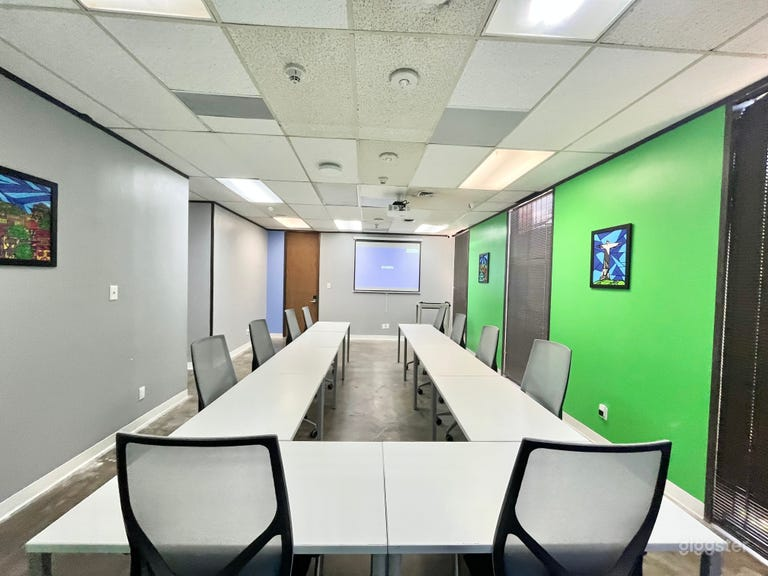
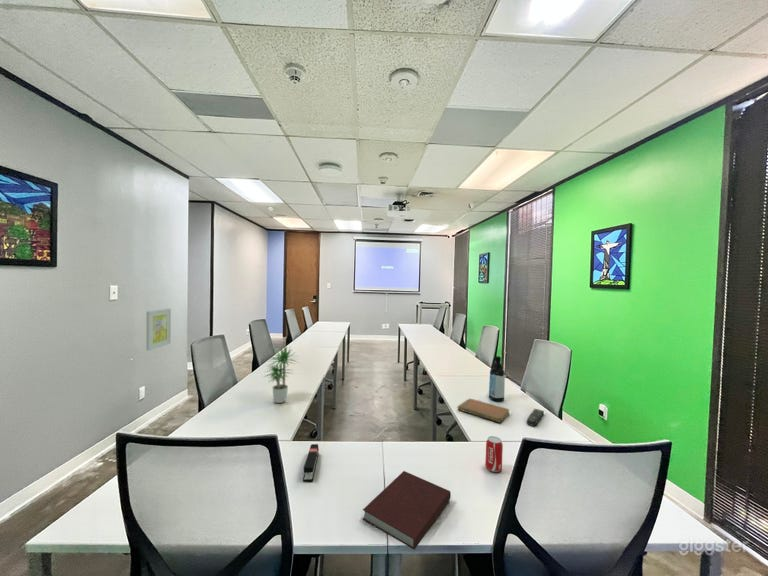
+ potted plant (281, 373)
+ remote control (535, 416)
+ notebook (483, 409)
+ wall art (159, 328)
+ water bottle (497, 378)
+ notebook (408, 504)
+ stapler (311, 460)
+ beverage can (494, 453)
